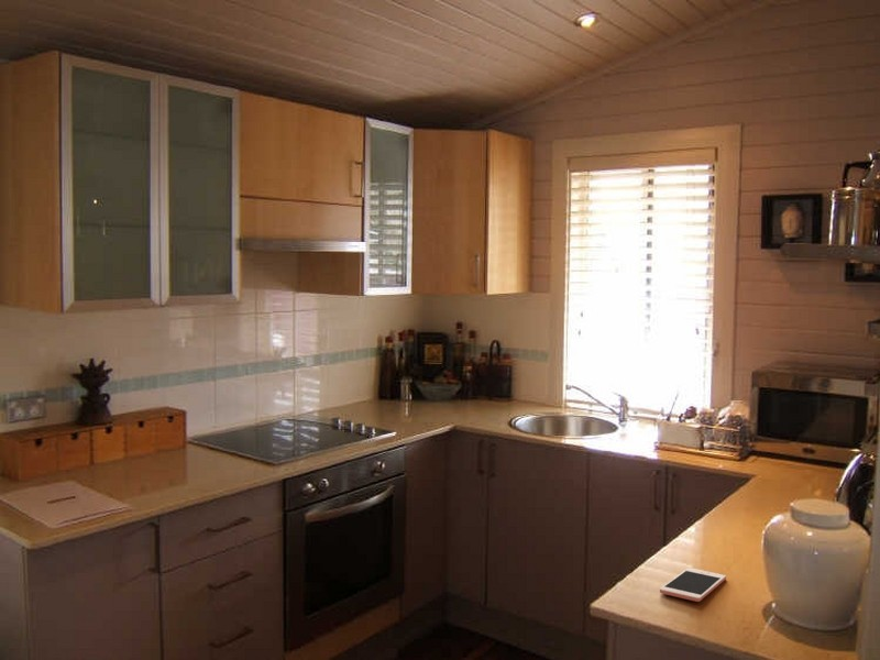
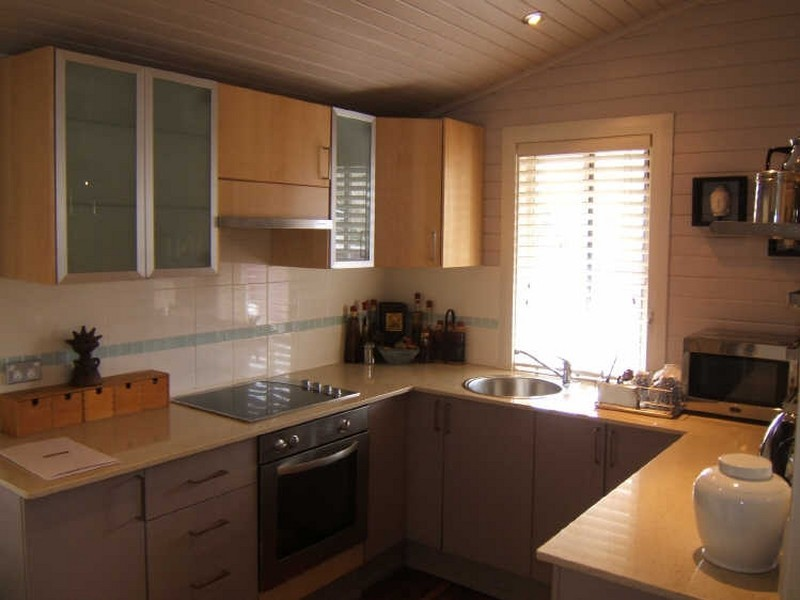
- cell phone (693, 583)
